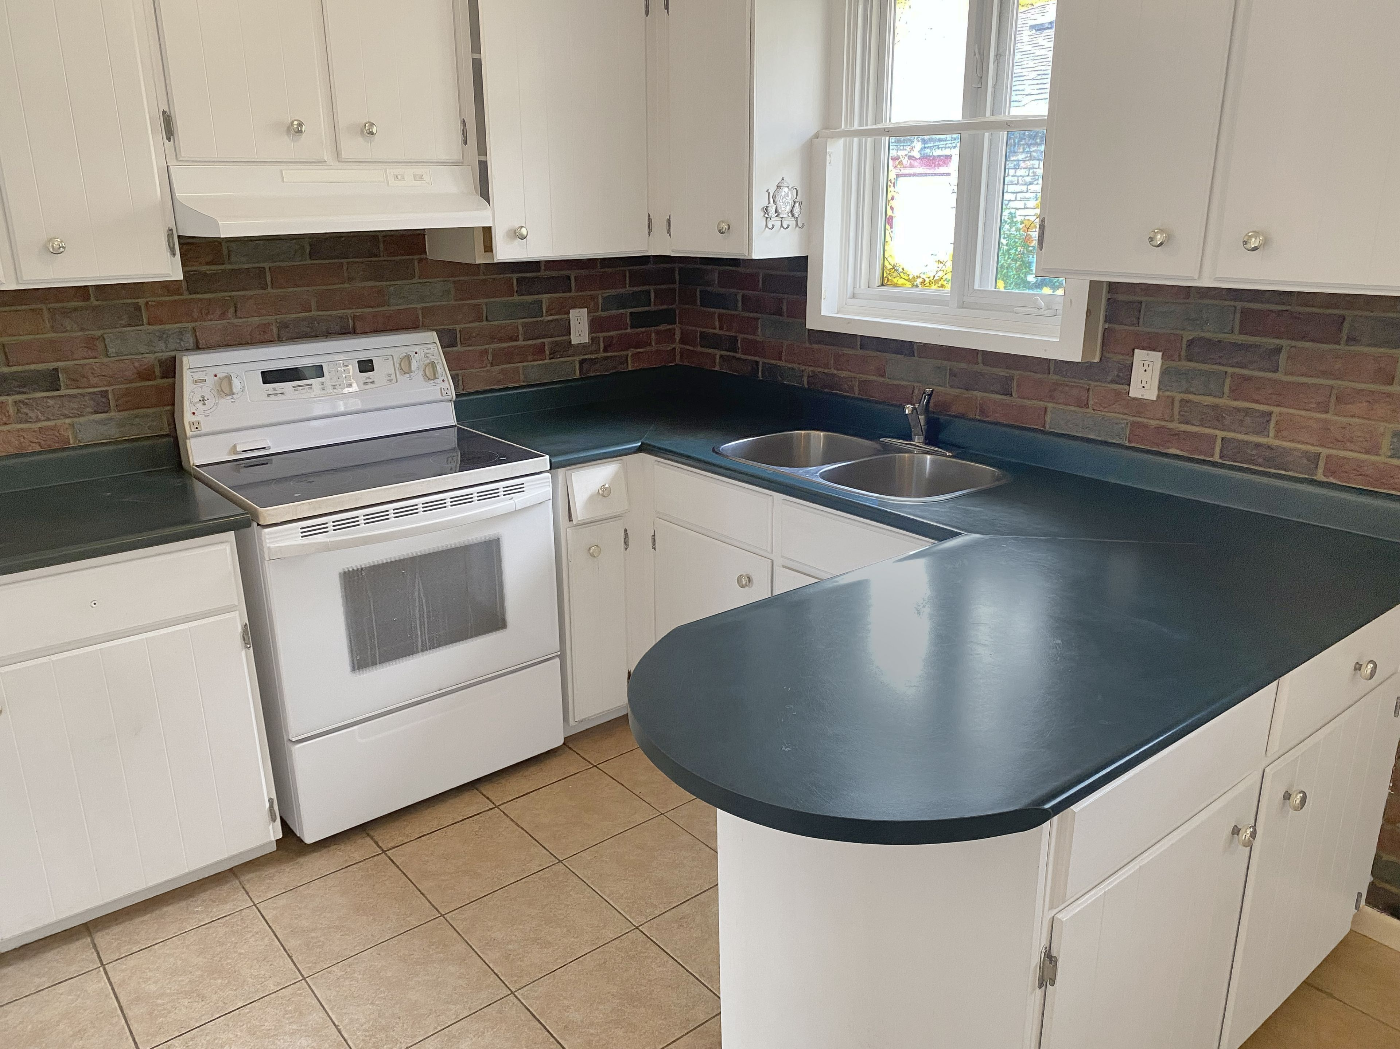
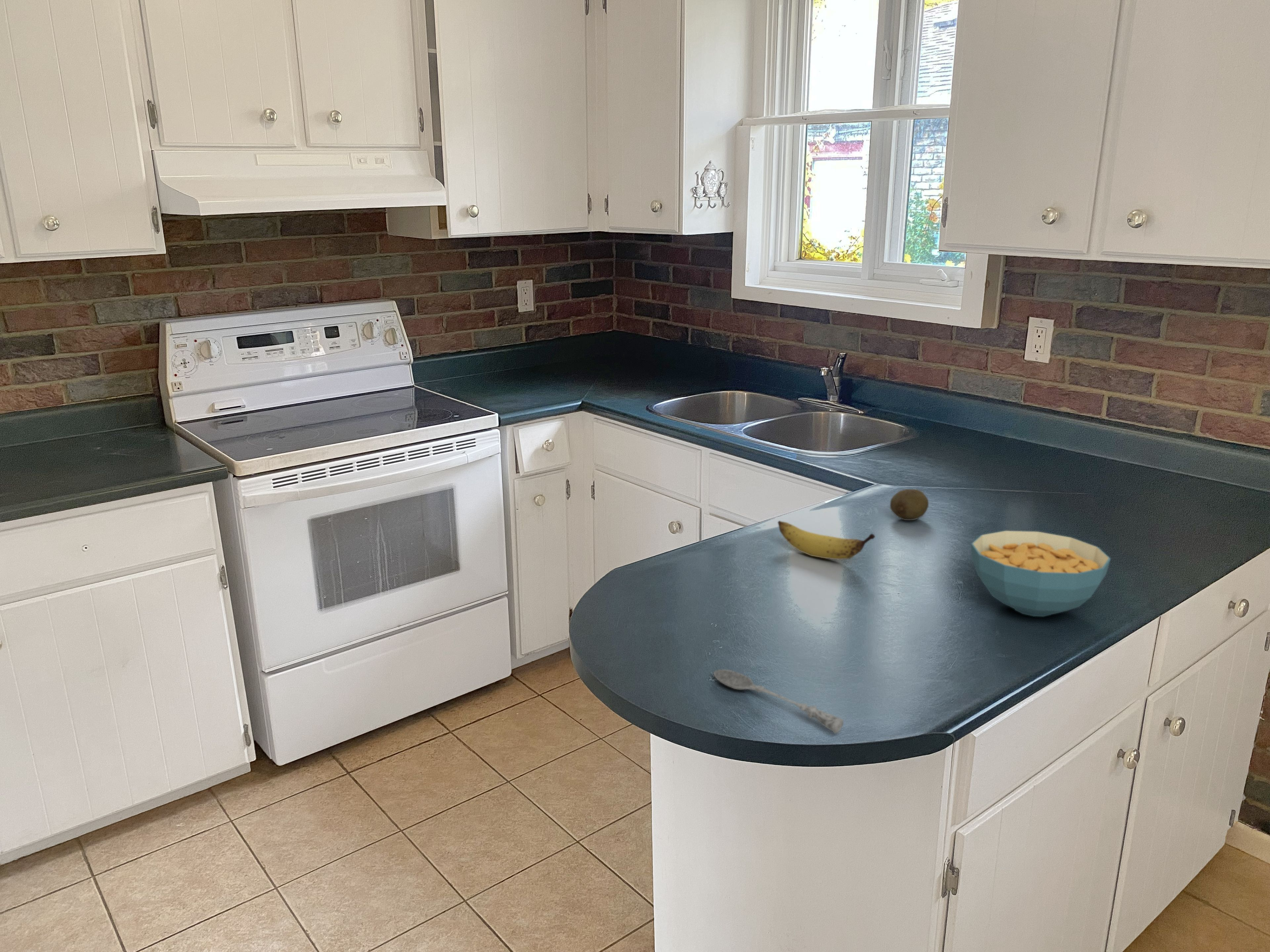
+ soupspoon (775, 696)
+ fruit (910, 504)
+ cereal bowl (1036, 580)
+ banana (824, 540)
